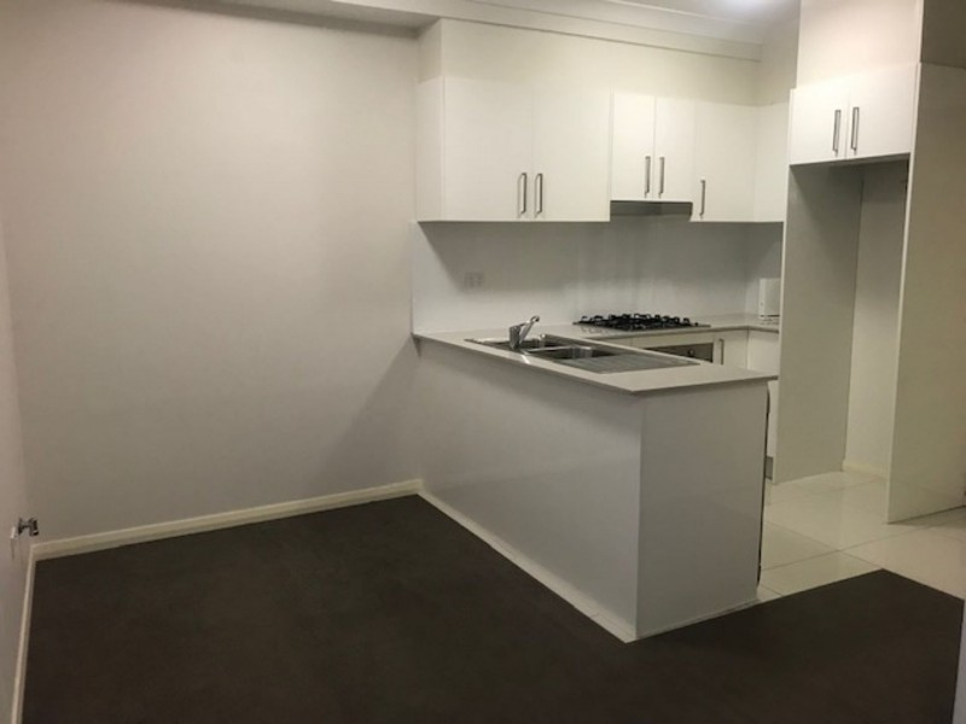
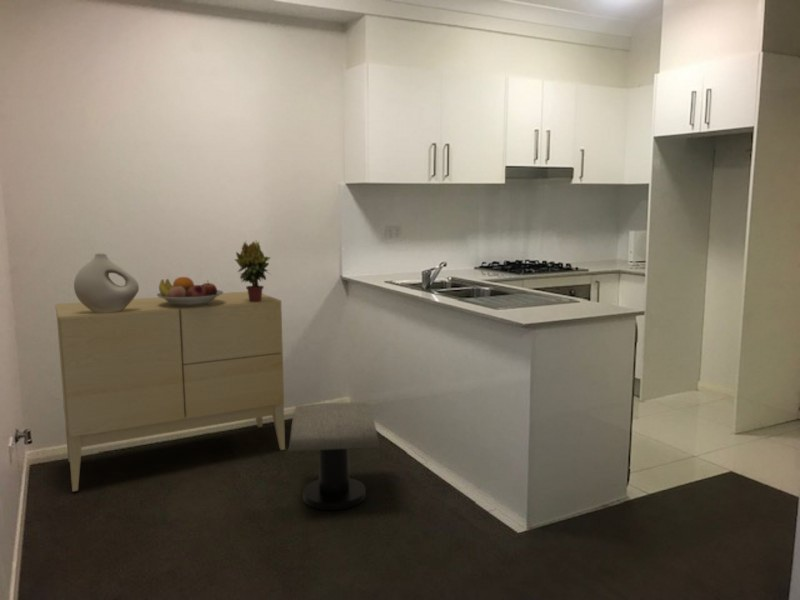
+ sideboard (175, 380)
+ fruit bowl (190, 290)
+ stool (333, 453)
+ potted plant (254, 270)
+ vase (106, 282)
